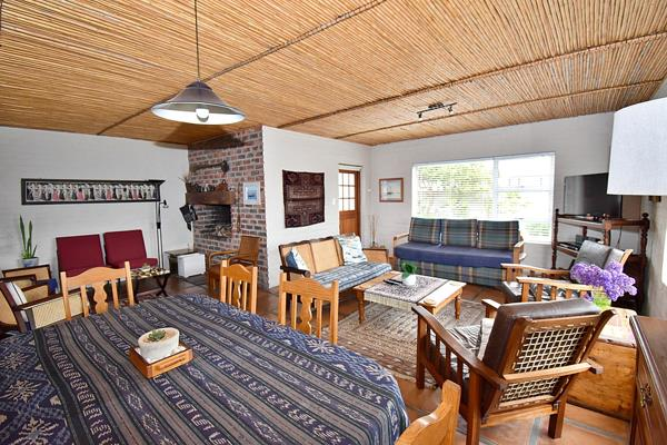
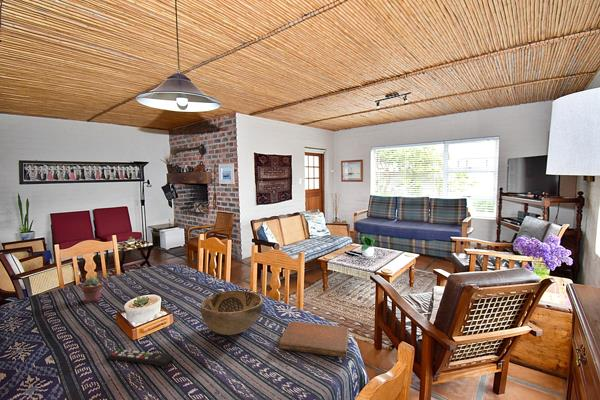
+ potted succulent (92, 288)
+ decorative bowl (233, 314)
+ notebook (315, 337)
+ remote control (140, 356)
